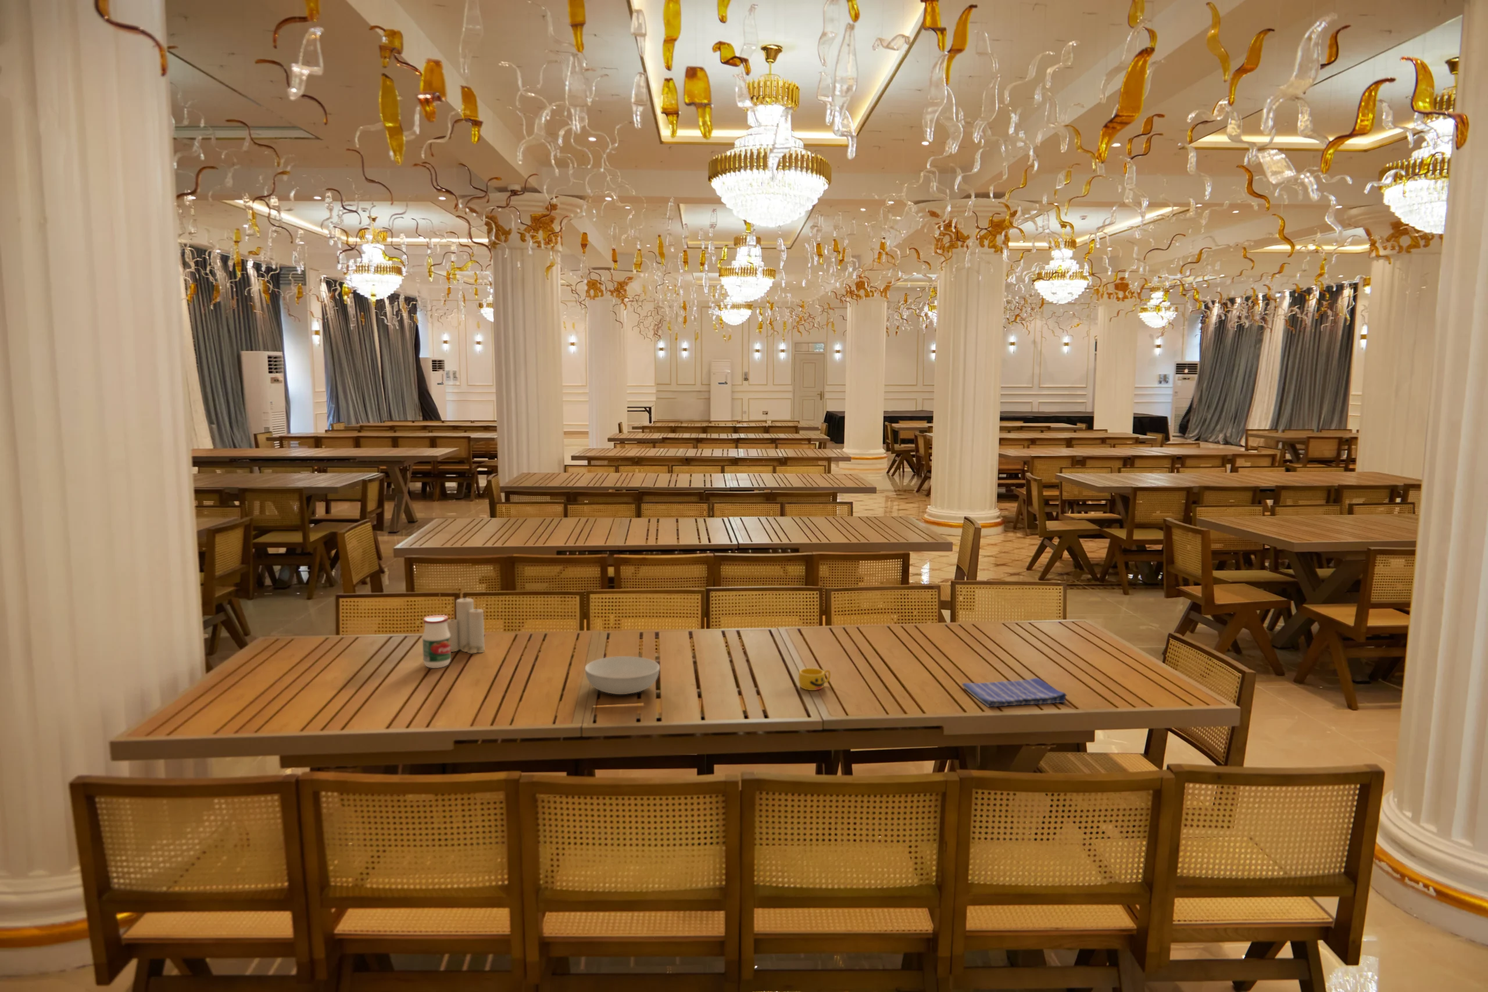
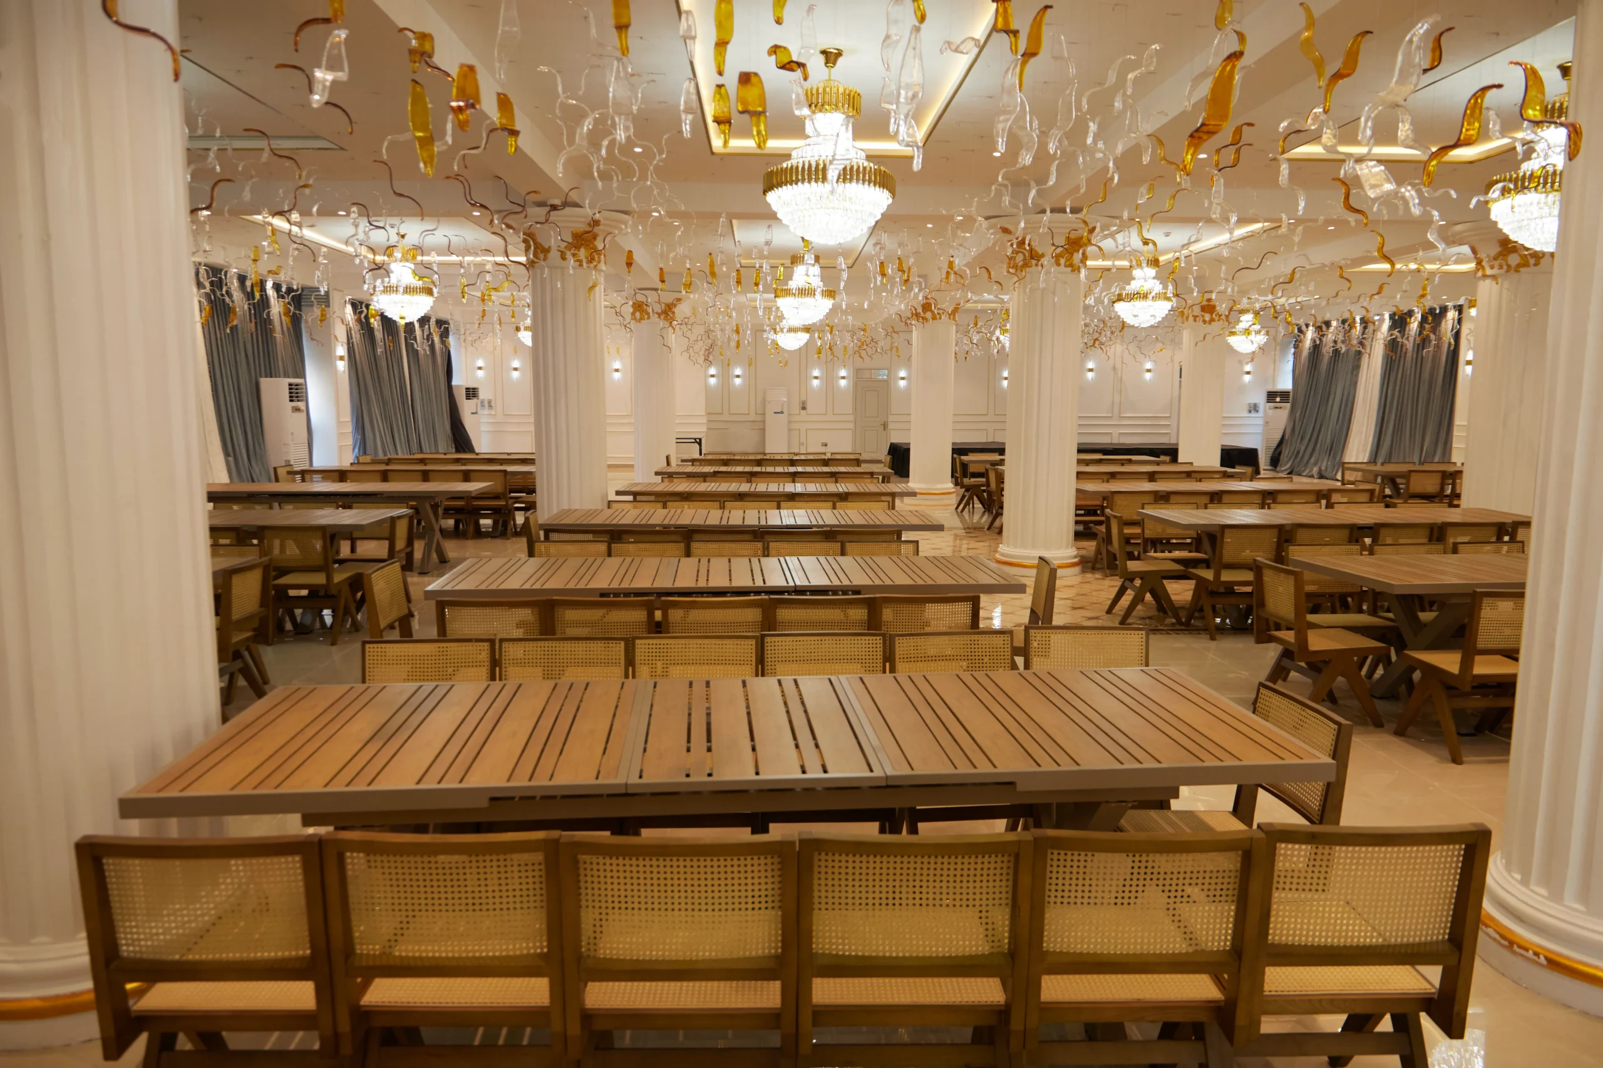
- cup (815, 679)
- serving bowl (622, 678)
- dish towel (1014, 691)
- jar (436, 641)
- candle (465, 622)
